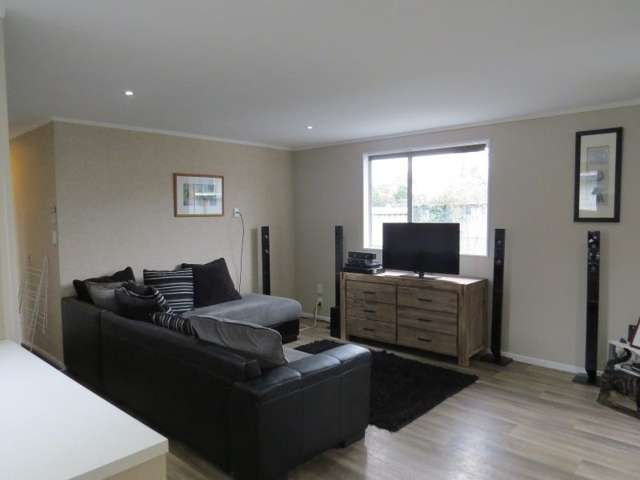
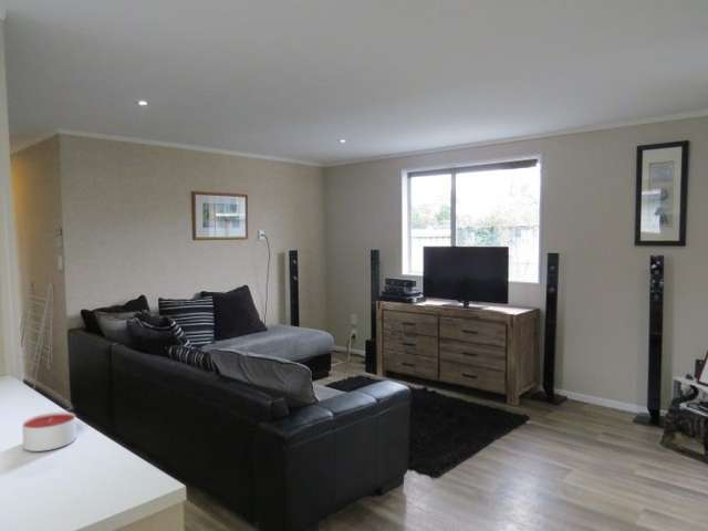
+ candle (50, 429)
